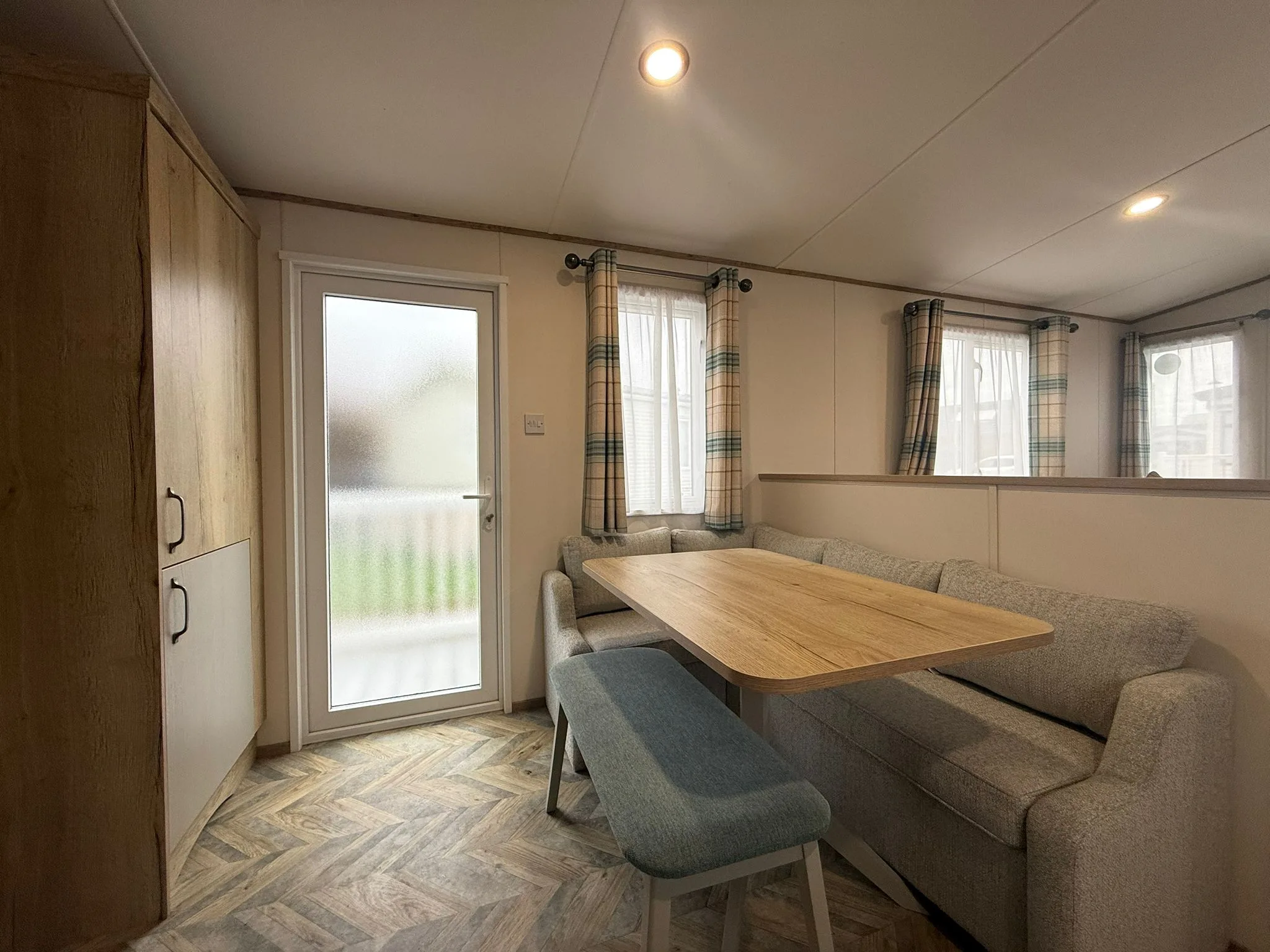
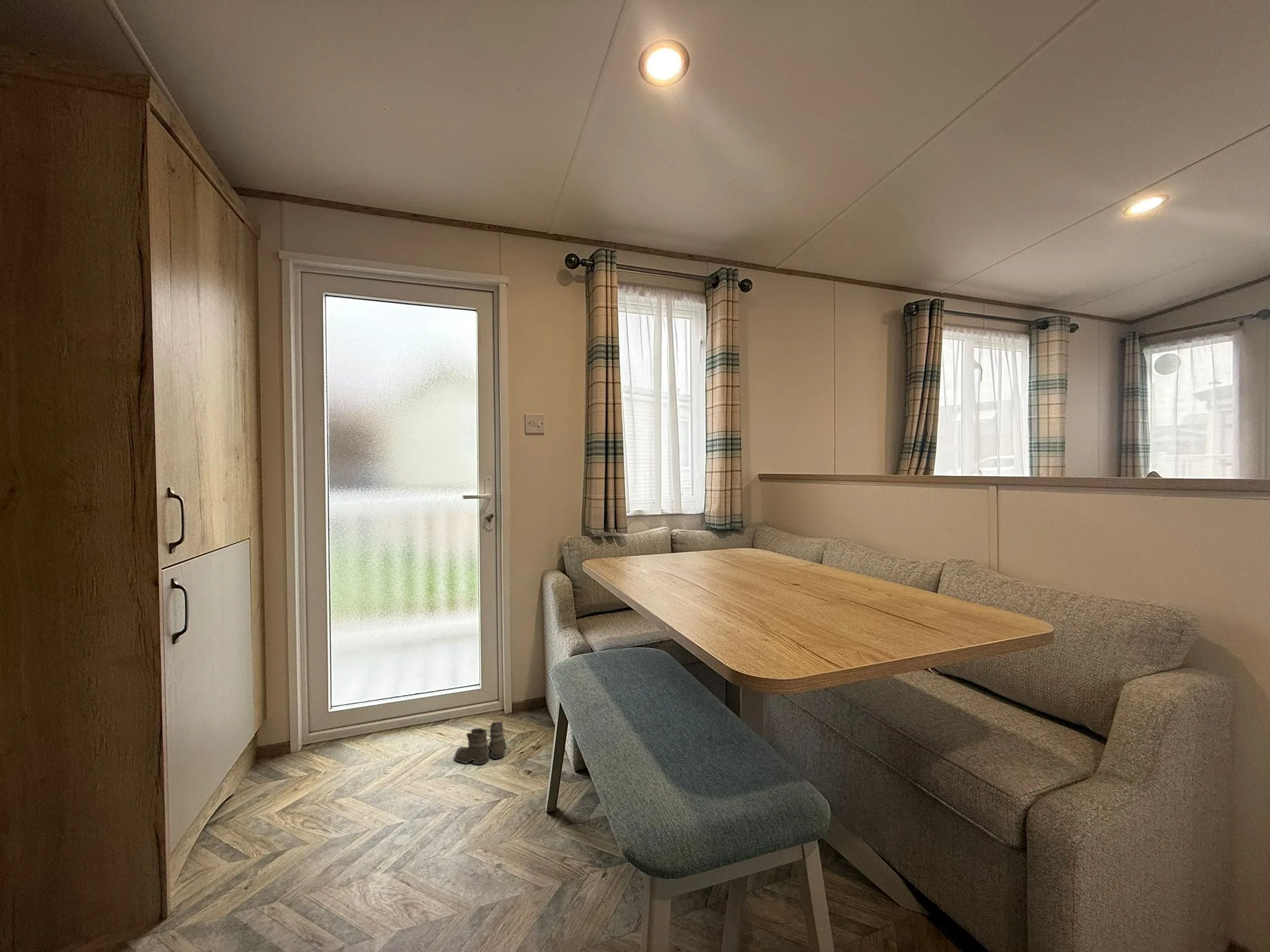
+ boots (486, 739)
